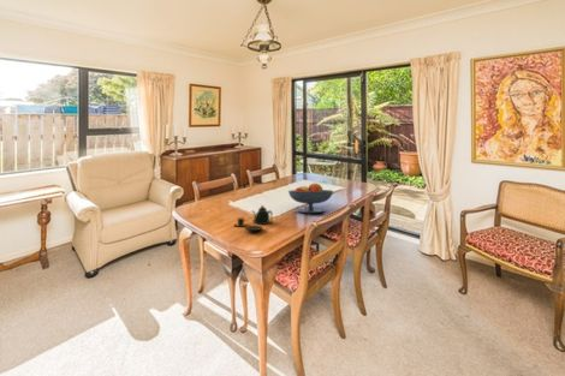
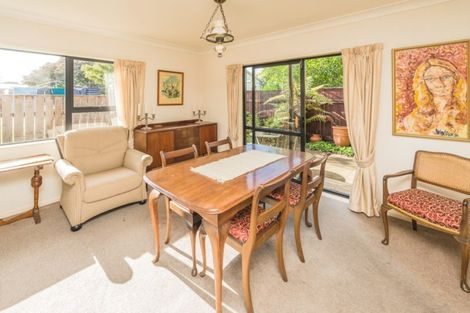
- teapot (254, 216)
- fruit bowl (310, 197)
